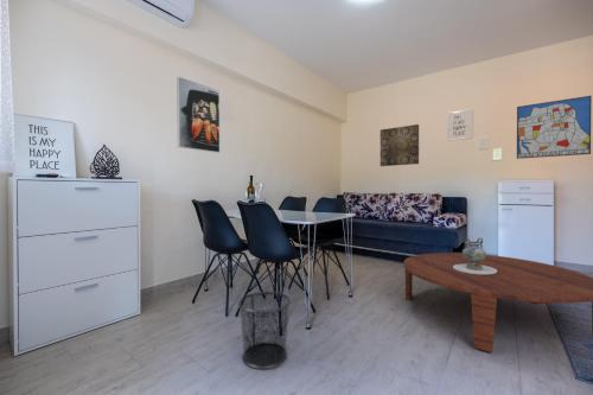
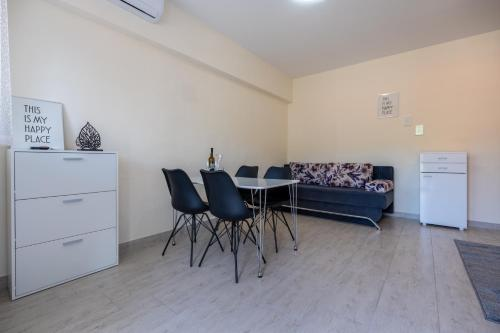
- wall art (398, 146)
- waste bin (263, 327)
- coffee table (487, 292)
- wall art (551, 128)
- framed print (199, 116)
- decorative vase (473, 254)
